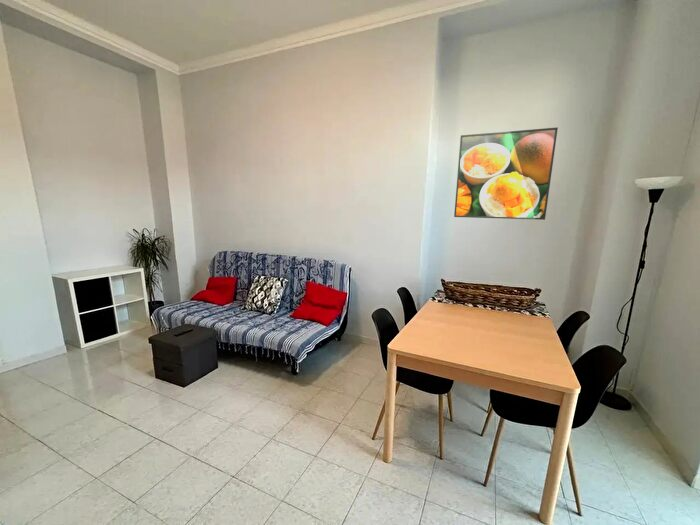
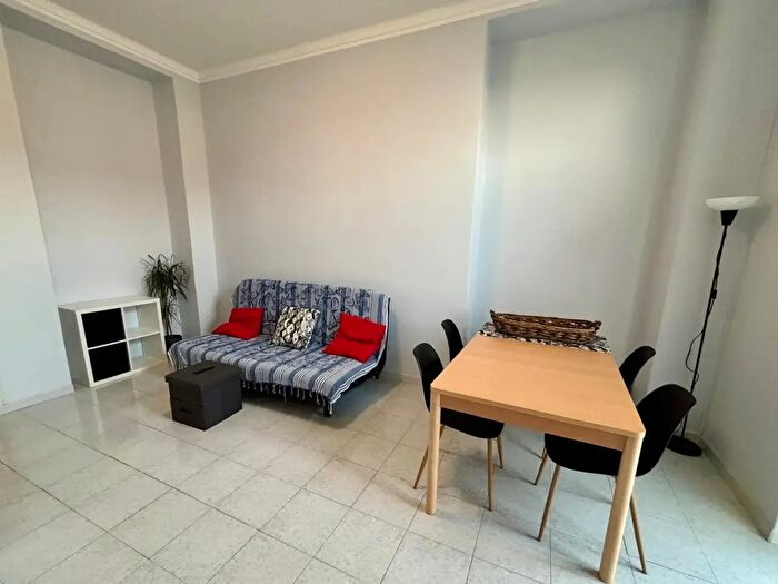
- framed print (501, 176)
